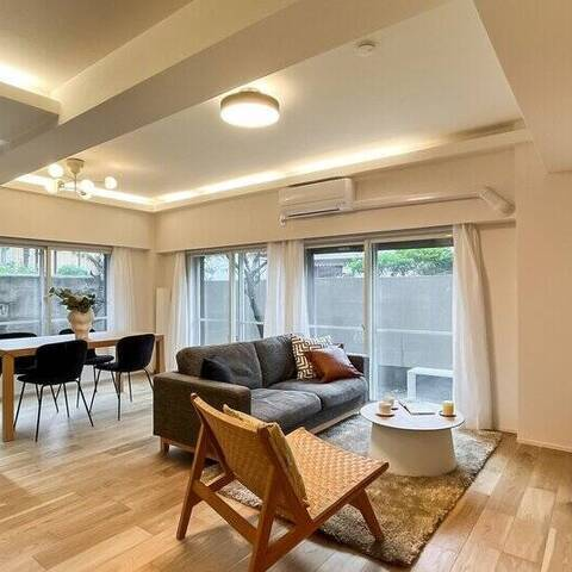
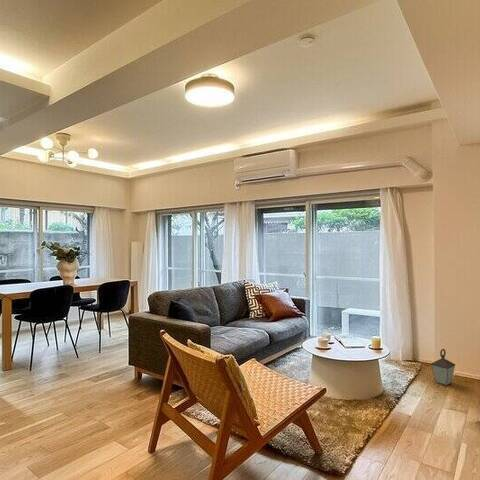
+ lantern (443, 365)
